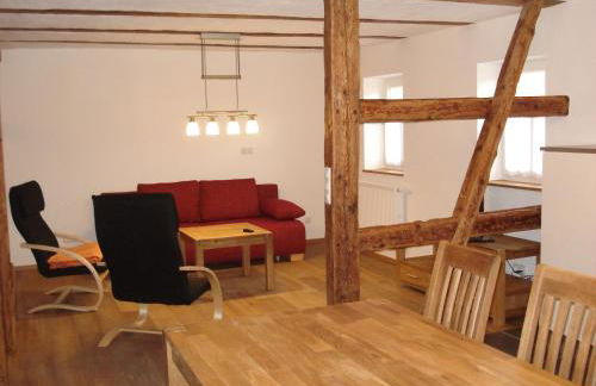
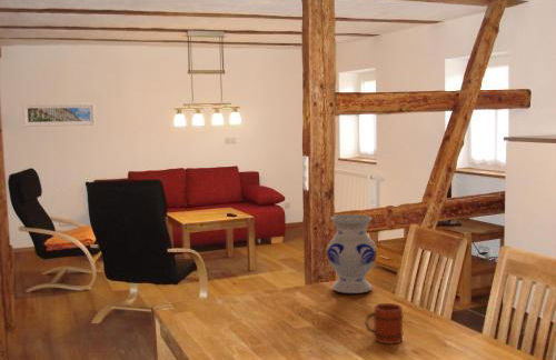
+ vase (351, 253)
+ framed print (59, 114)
+ mug (384, 322)
